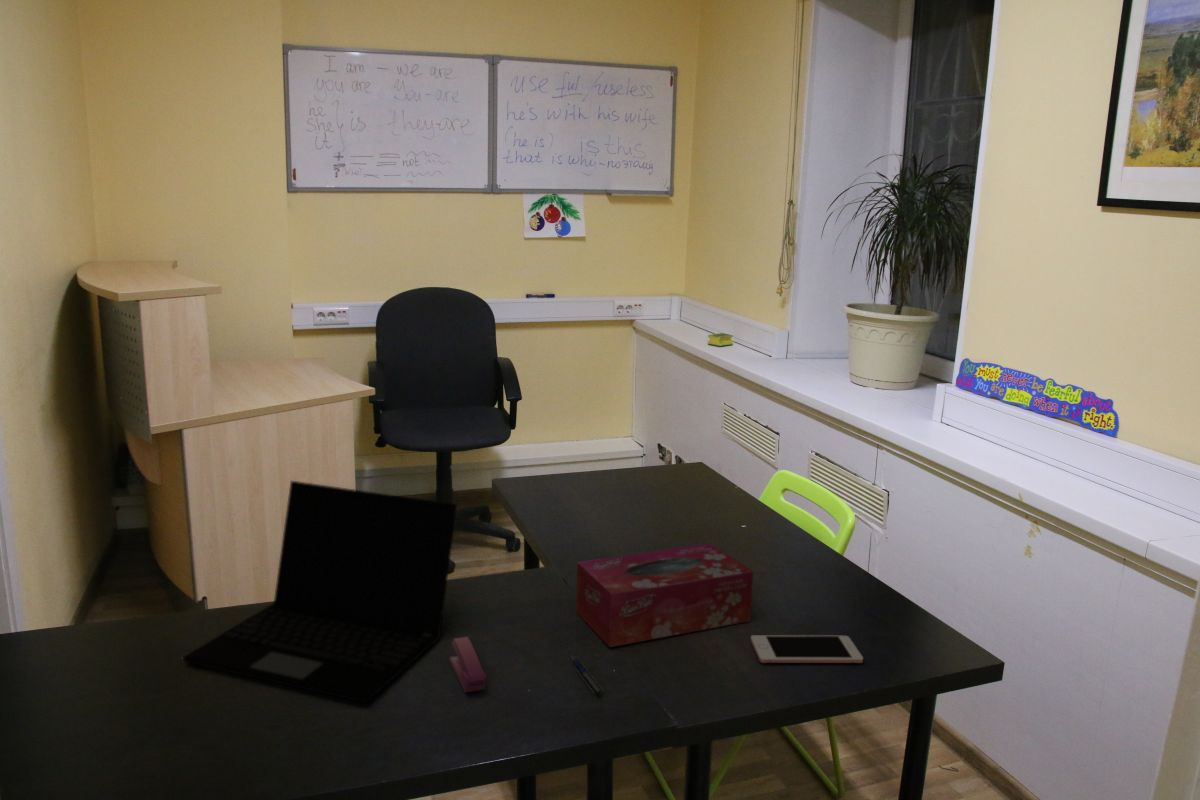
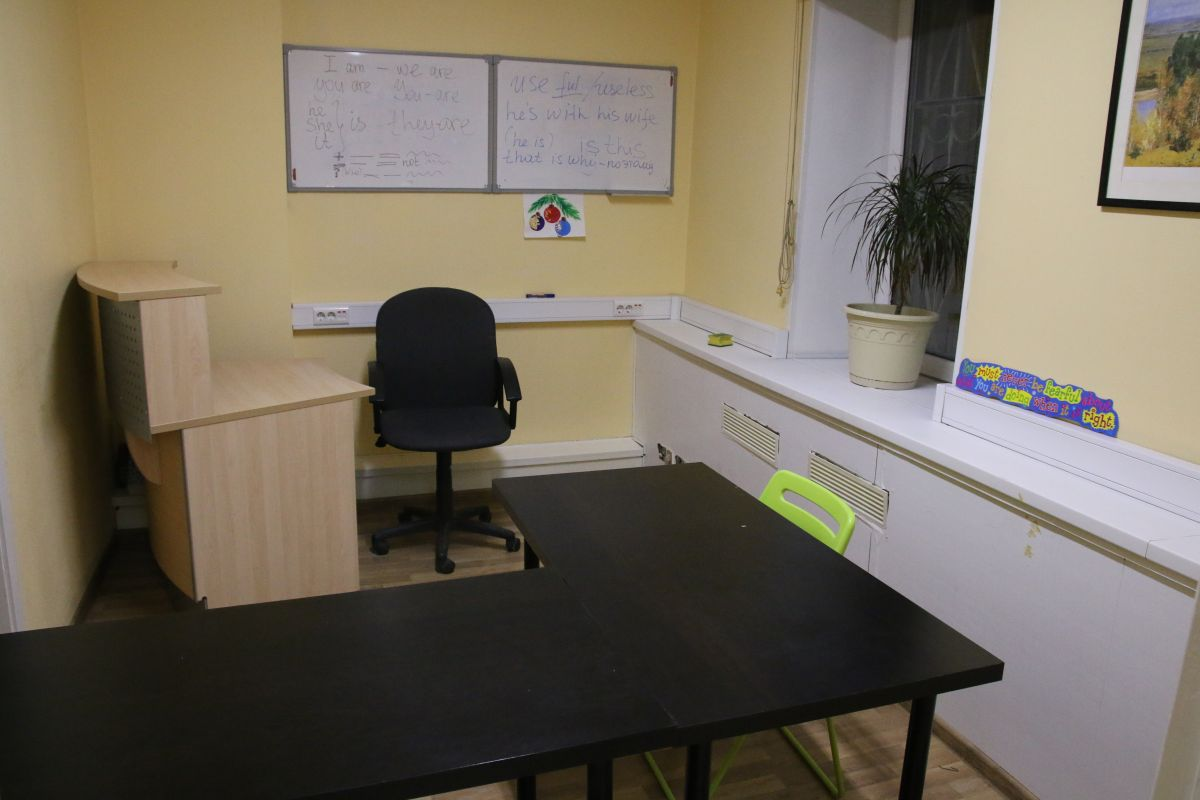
- laptop (326, 580)
- stapler (467, 663)
- pen (585, 673)
- tissue box (663, 591)
- cell phone (805, 649)
